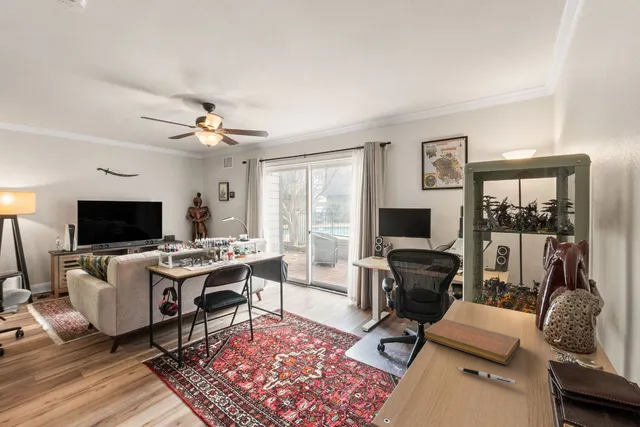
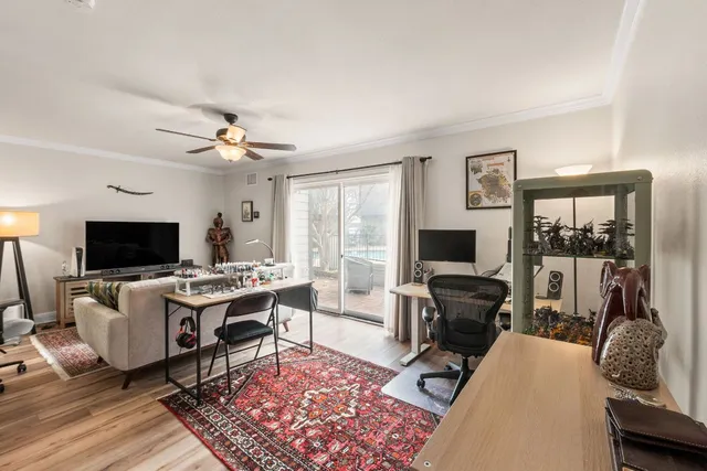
- pen (484, 374)
- notebook (470, 337)
